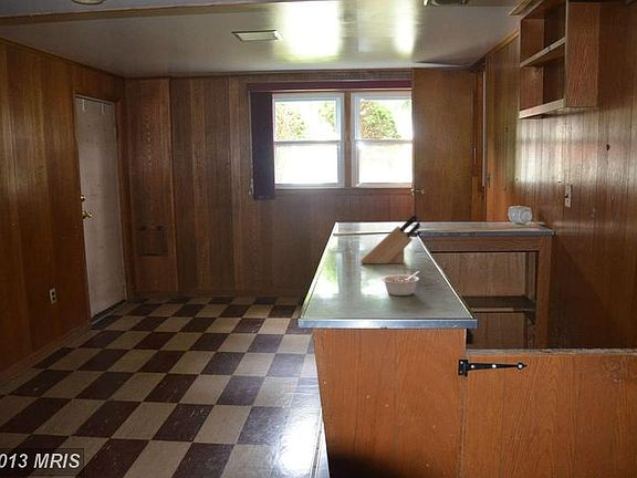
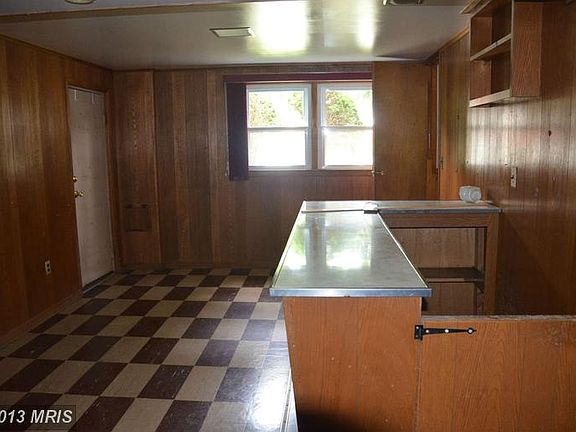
- knife block (390, 238)
- legume (400, 283)
